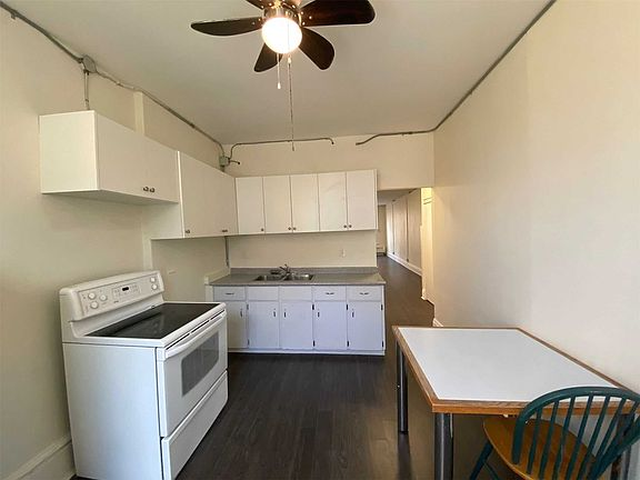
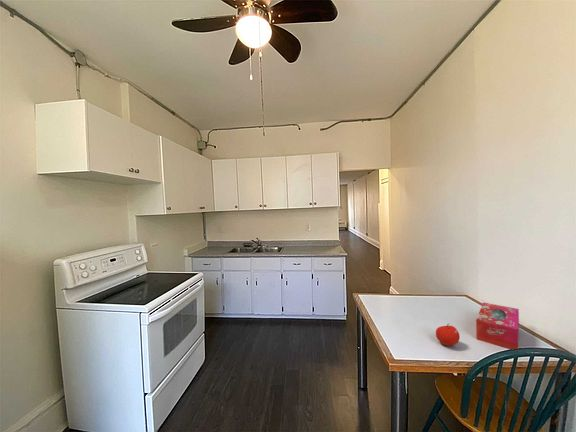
+ tissue box (498, 323)
+ fruit (447, 333)
